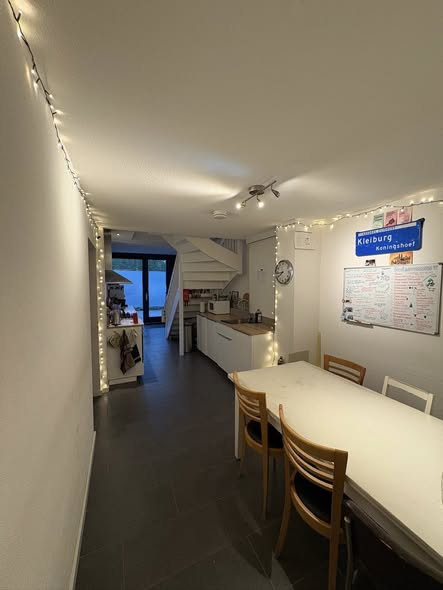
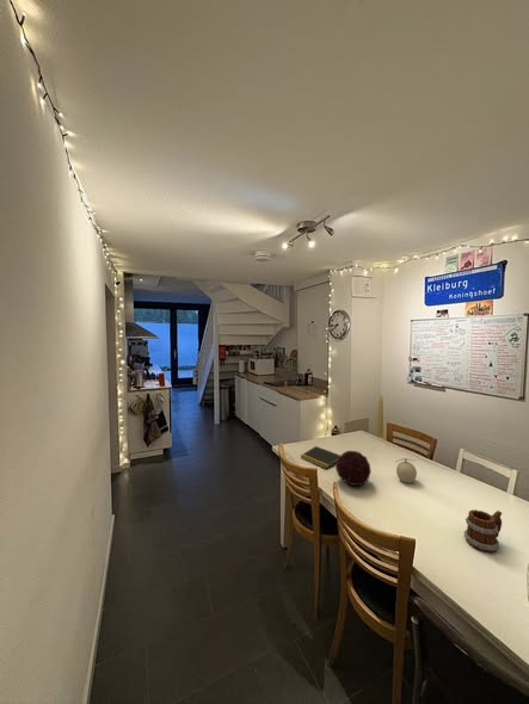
+ notepad (320, 456)
+ mug (484, 527)
+ decorative orb (352, 467)
+ fruit (405, 469)
